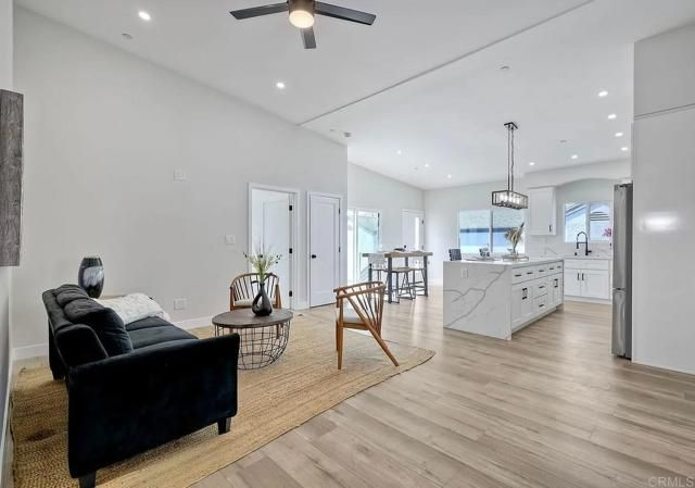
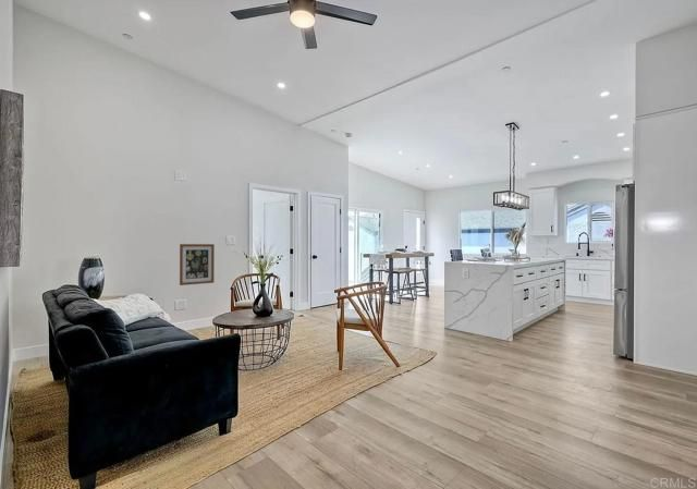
+ wall art (197, 264)
